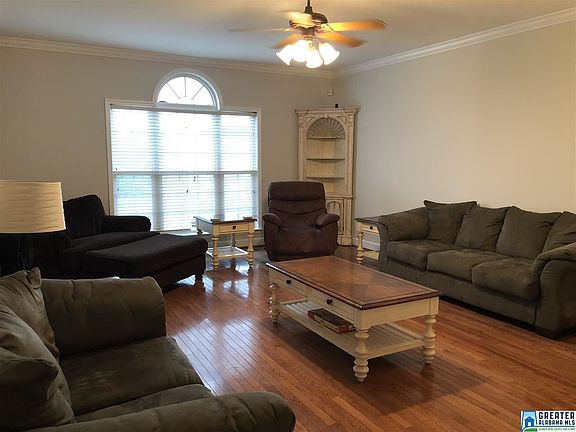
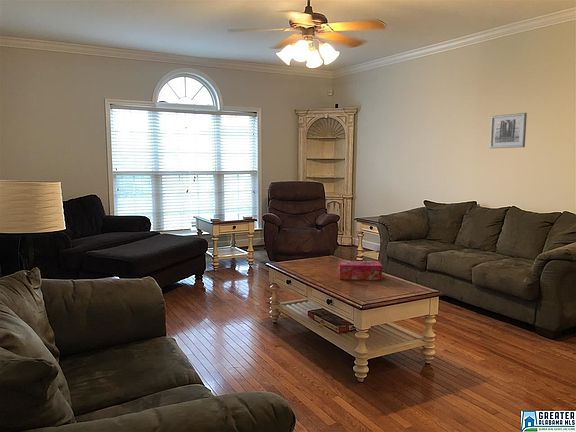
+ tissue box (359, 270)
+ wall art (507, 131)
